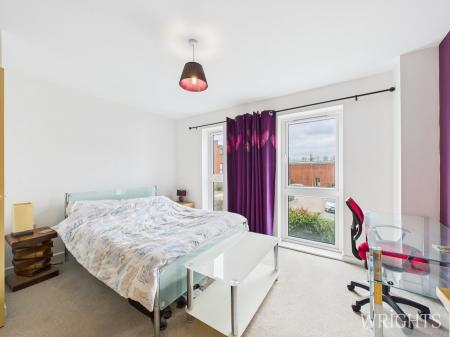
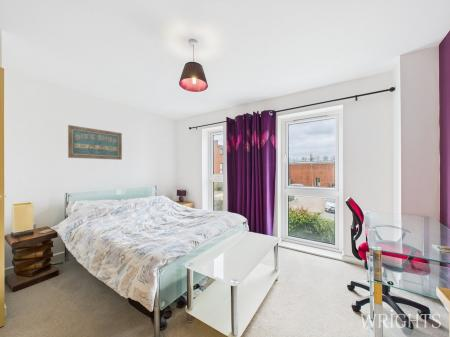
+ wall art (97, 144)
